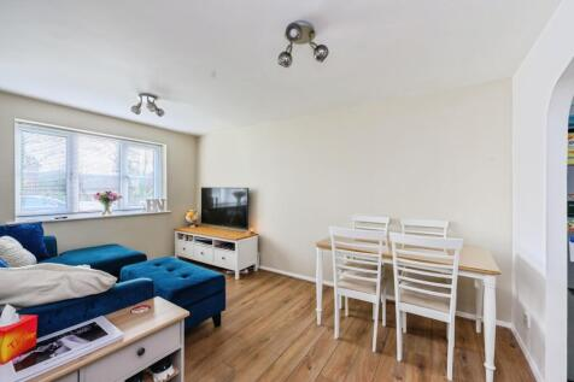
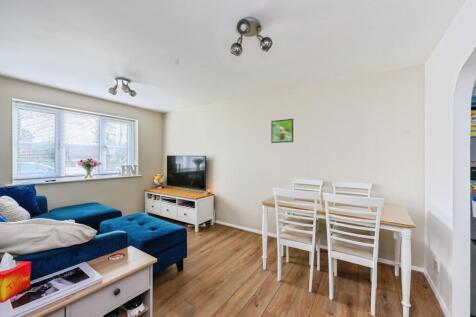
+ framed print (282, 131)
